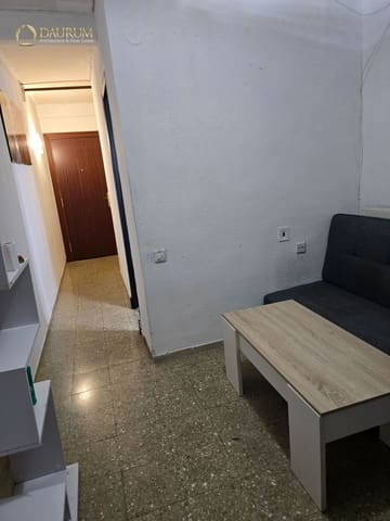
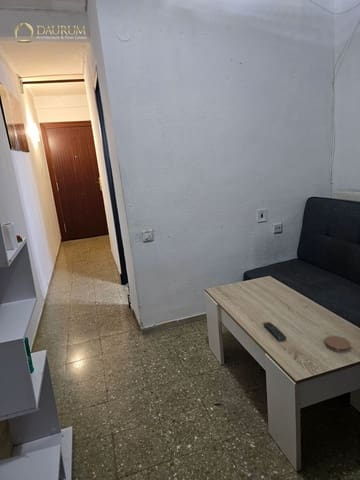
+ coaster (337, 343)
+ remote control (273, 330)
